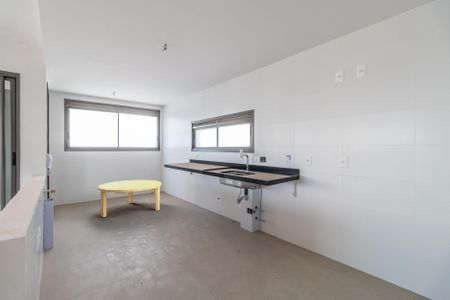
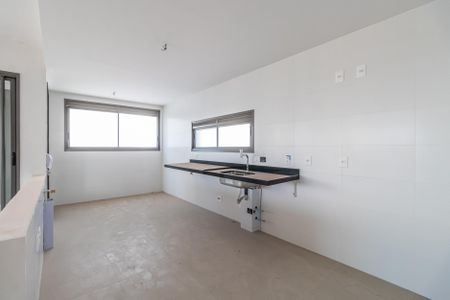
- dining table (131, 196)
